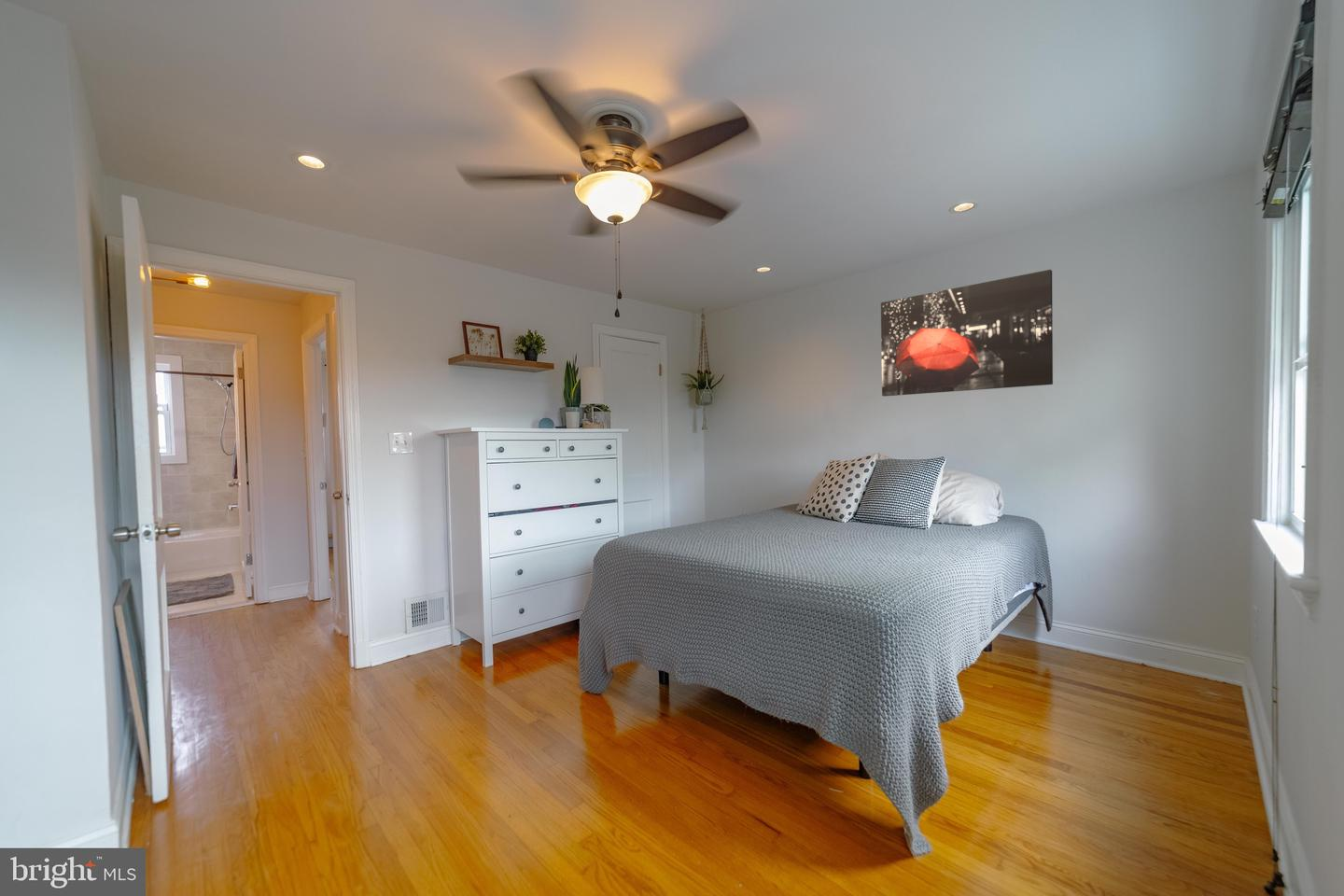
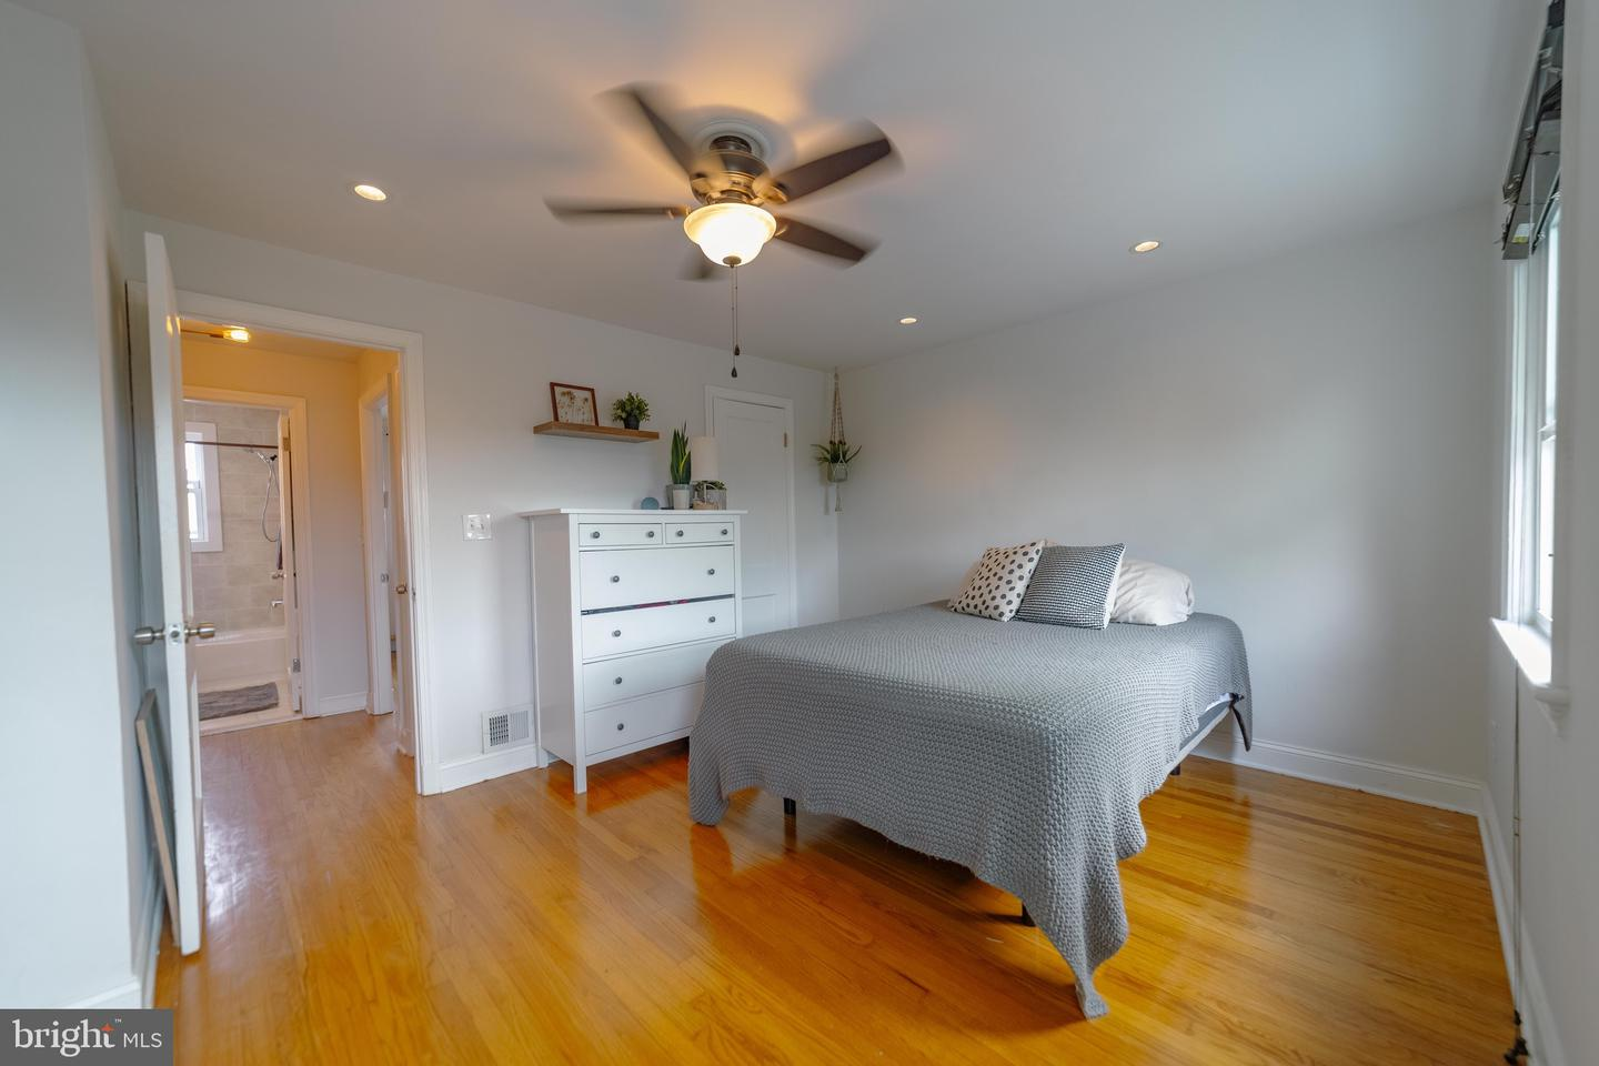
- wall art (958, 339)
